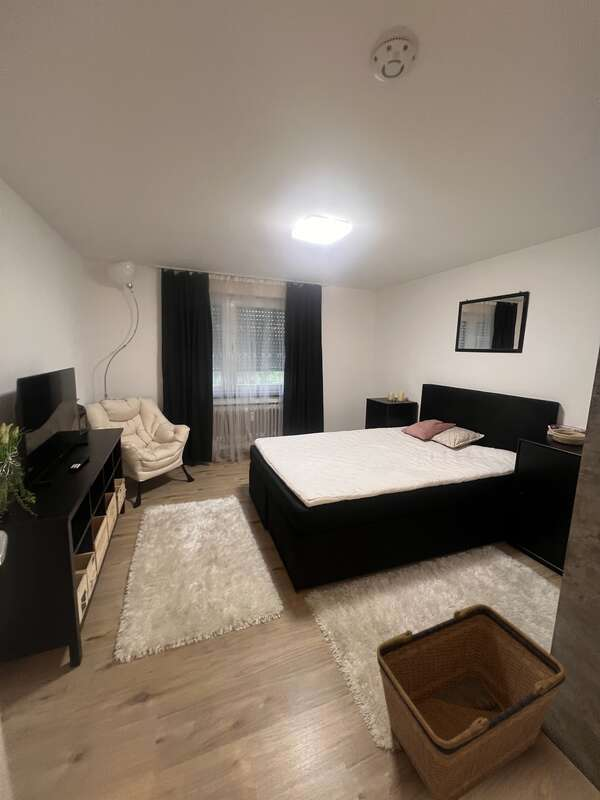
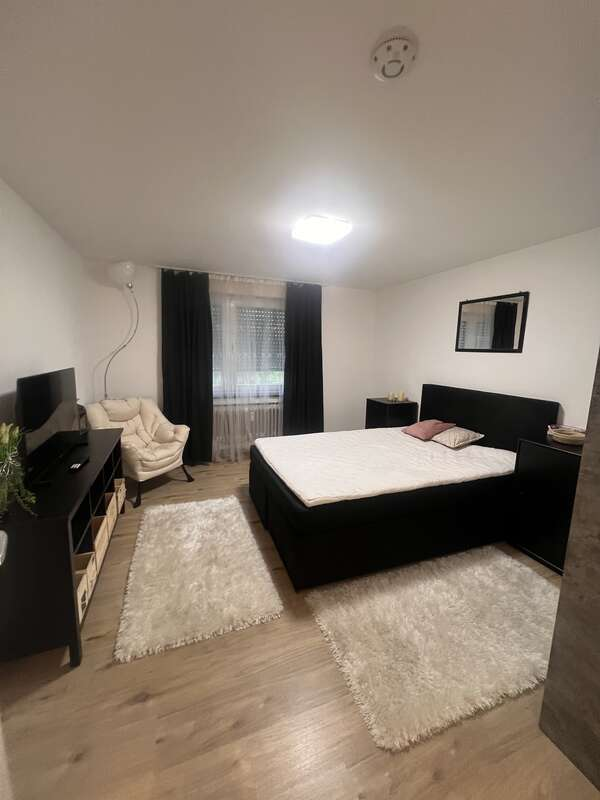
- bicycle basket (460, 706)
